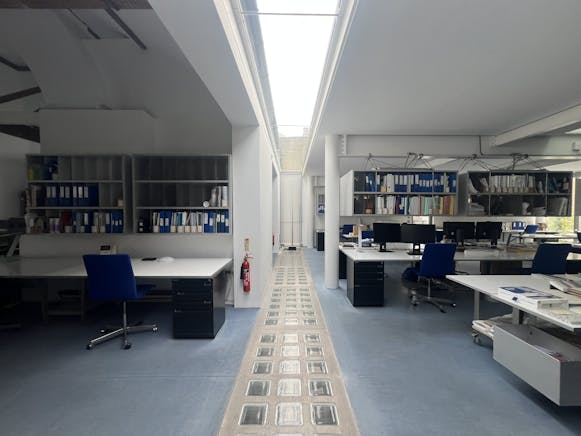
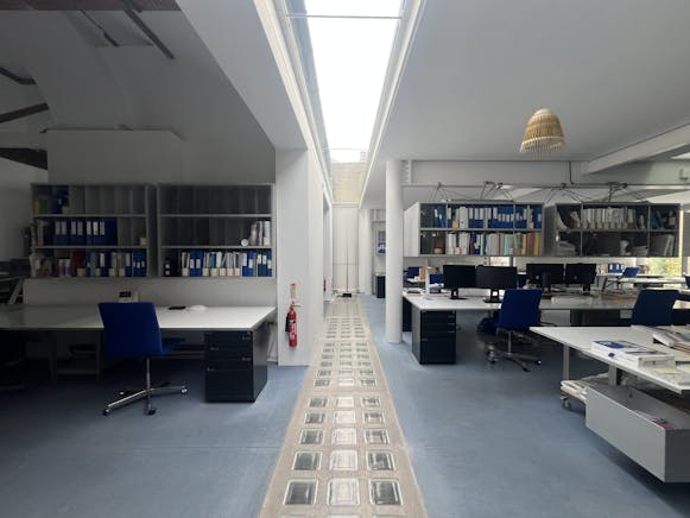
+ lamp shade (543, 130)
